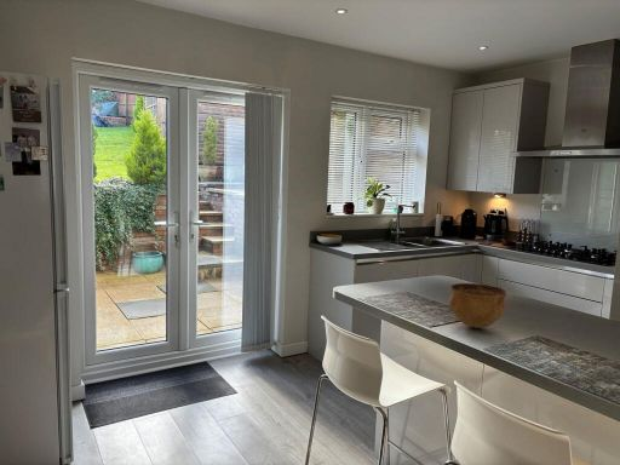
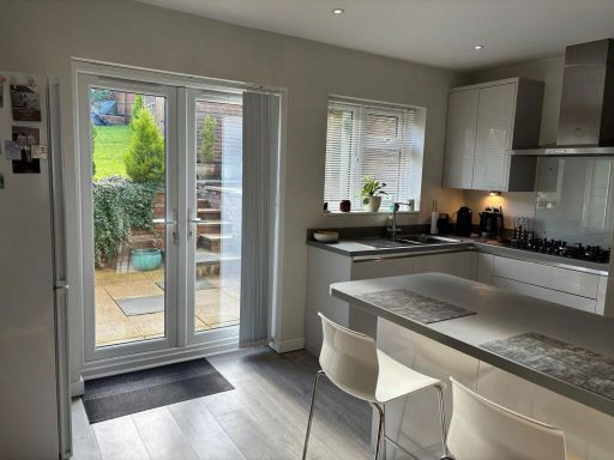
- bowl (476, 308)
